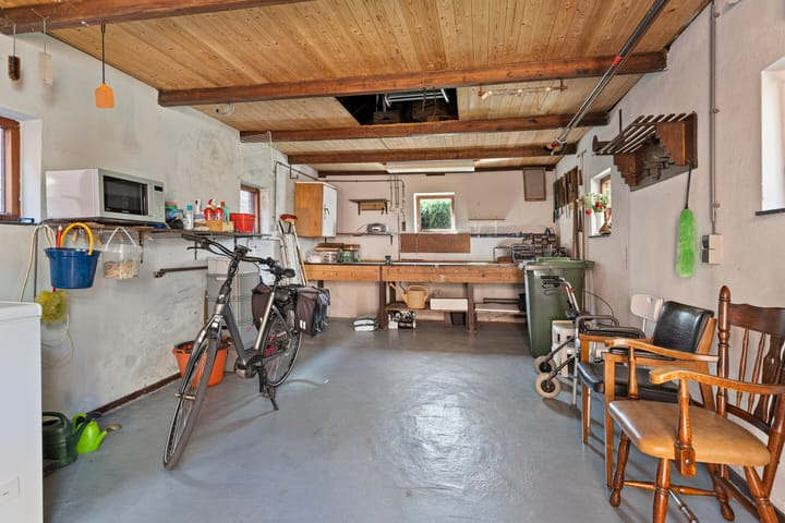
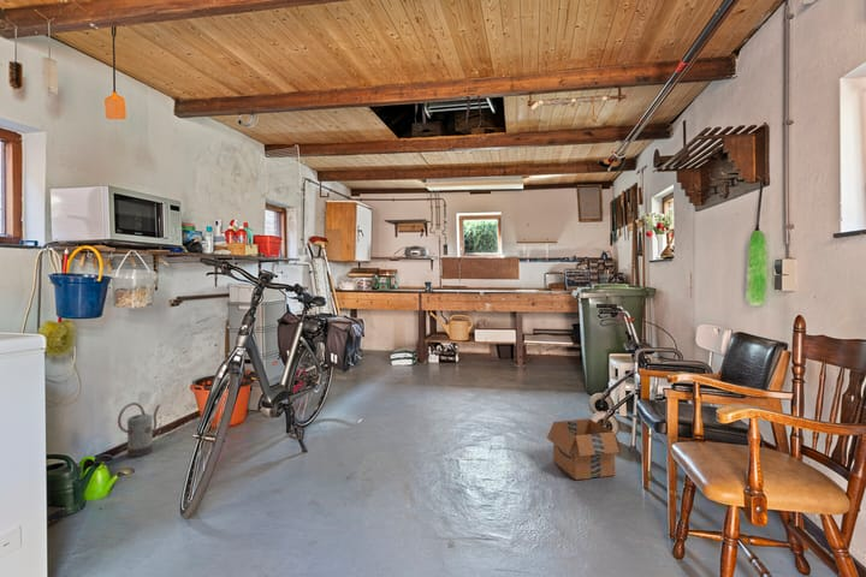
+ watering can (140, 426)
+ cardboard box (582, 447)
